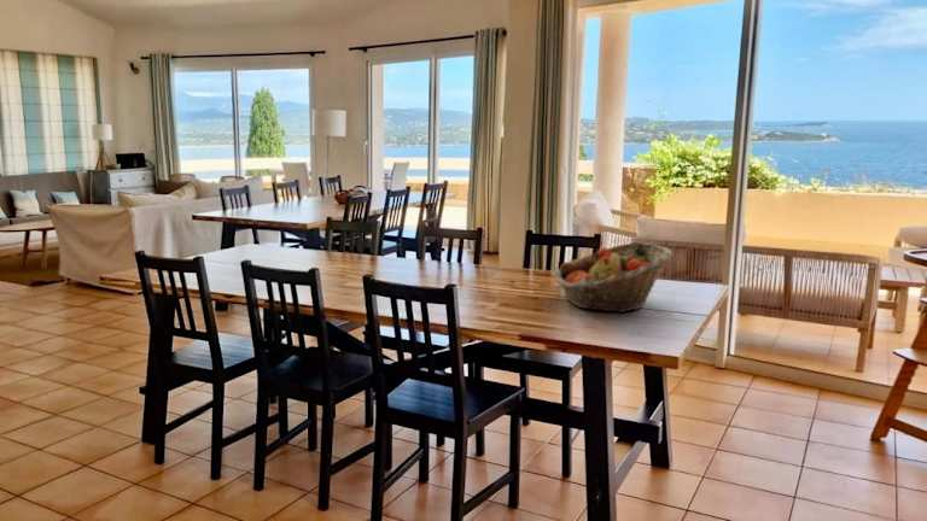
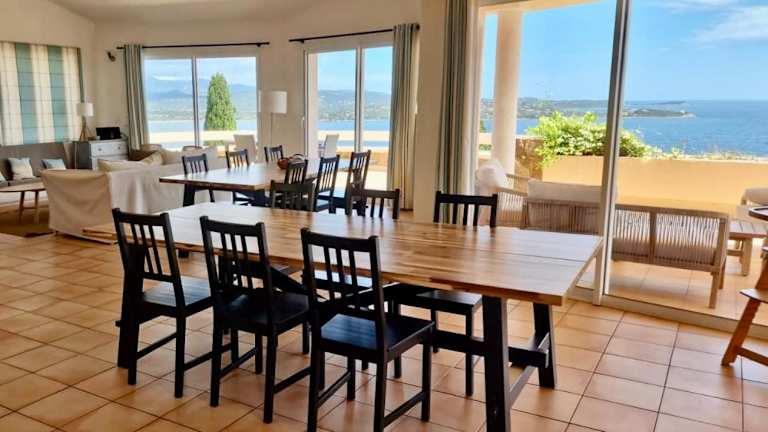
- fruit basket (611, 274)
